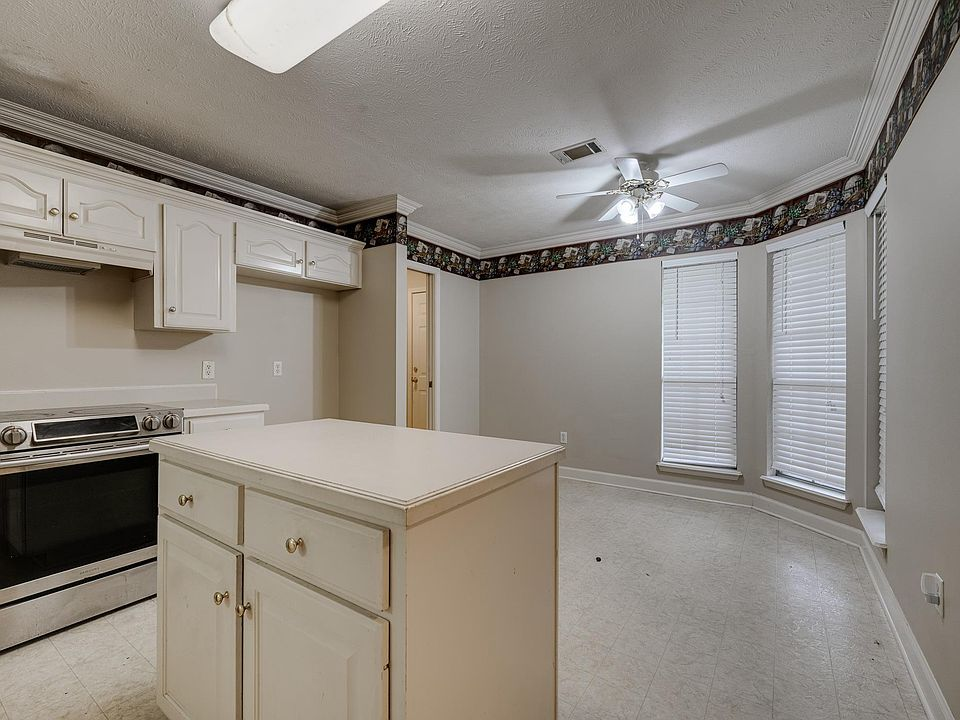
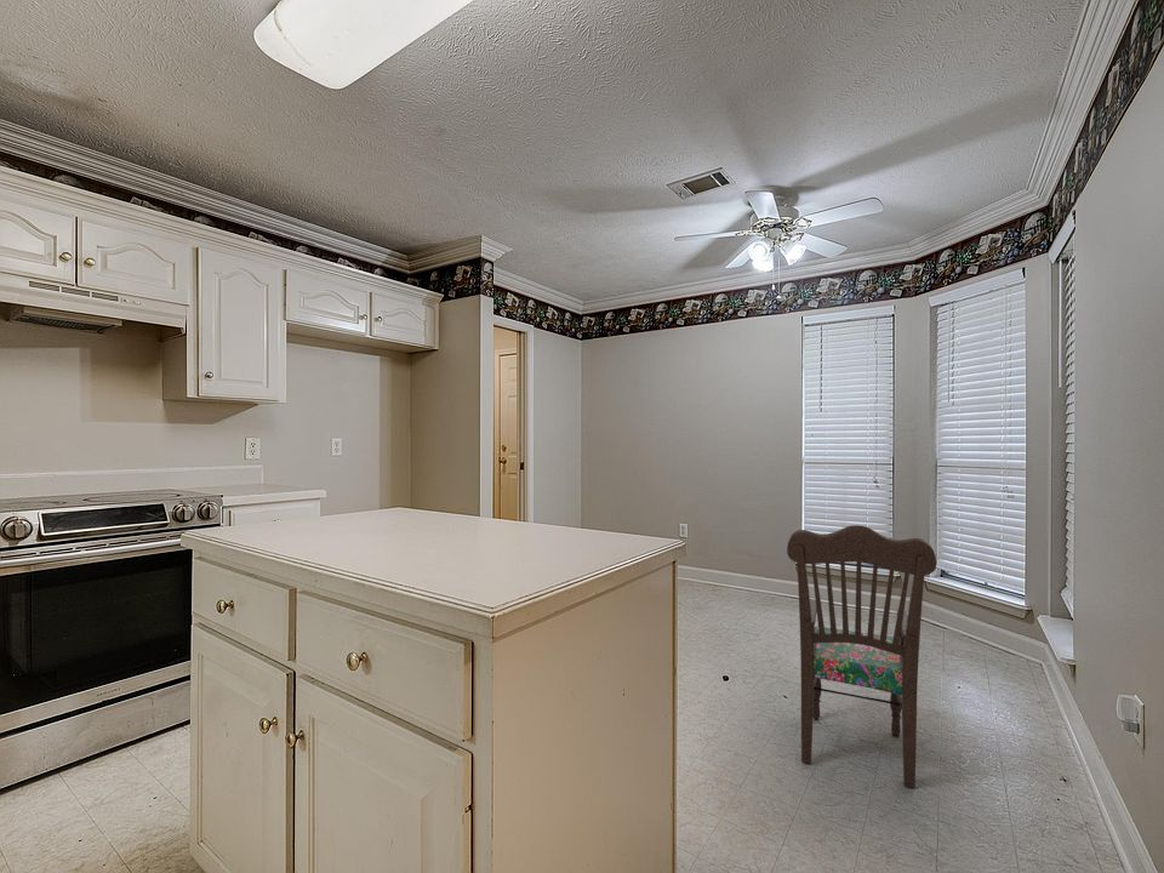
+ dining chair (856, 633)
